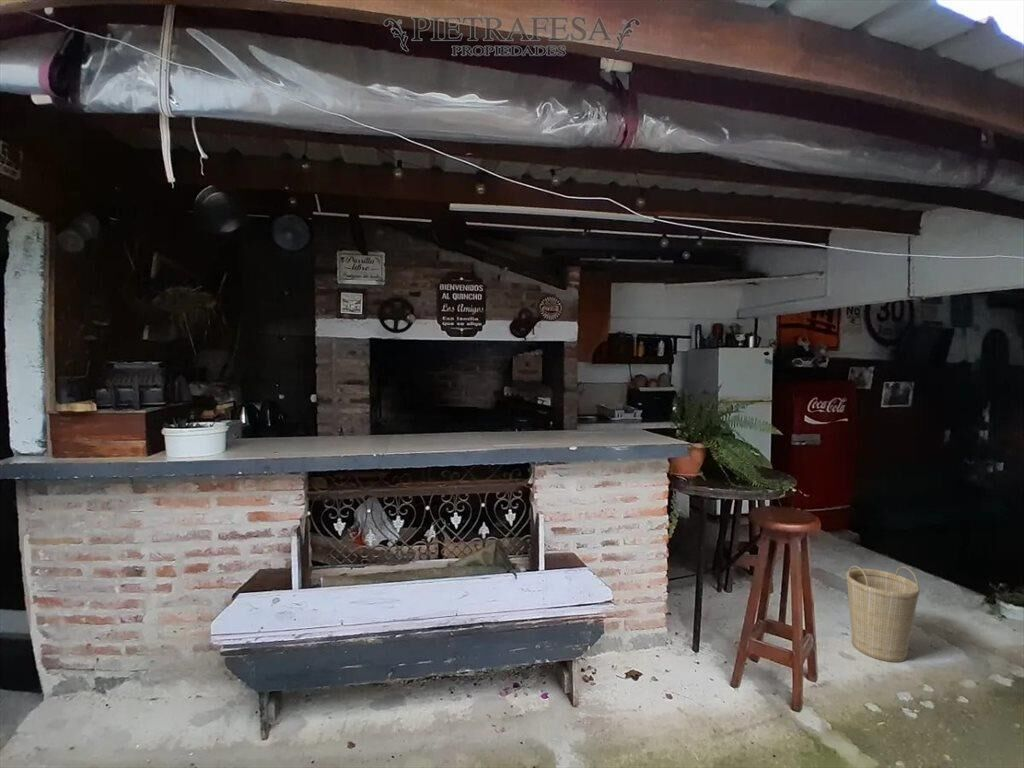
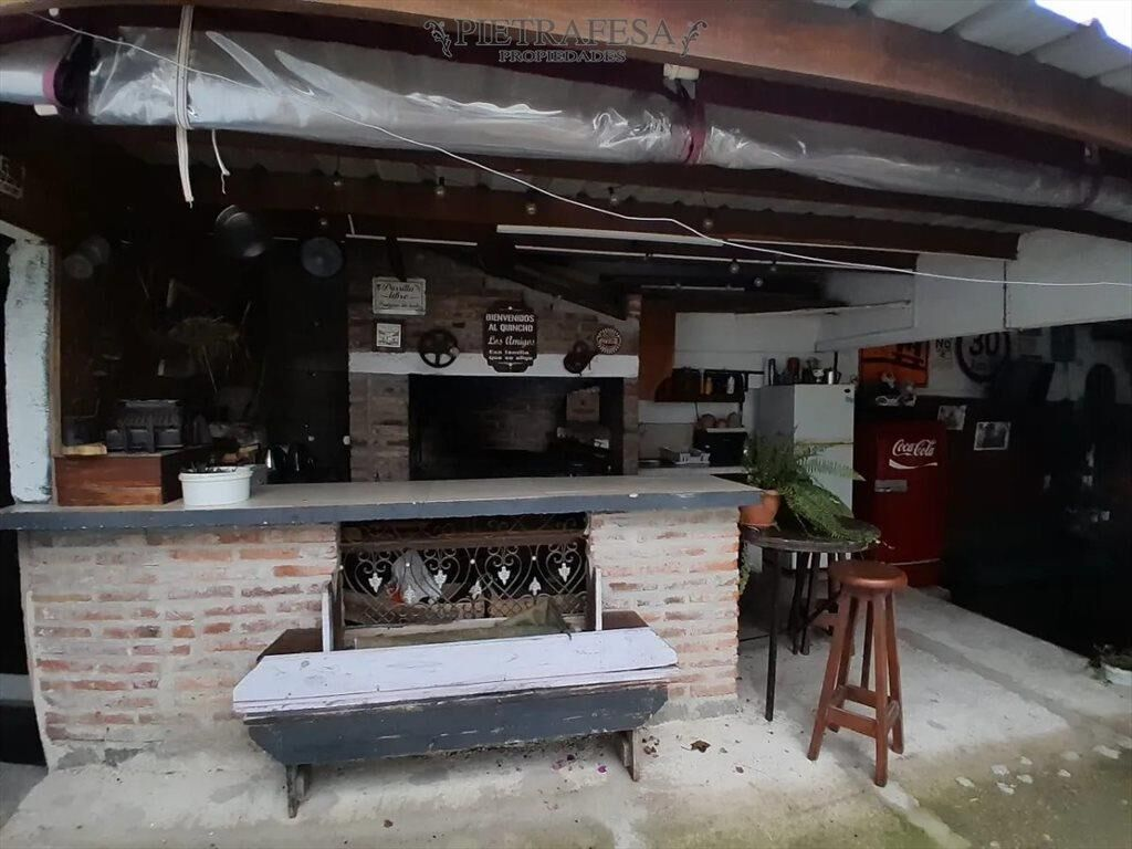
- basket (880, 608)
